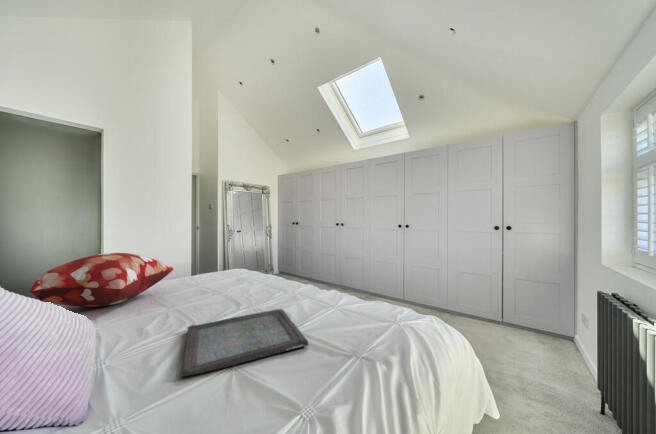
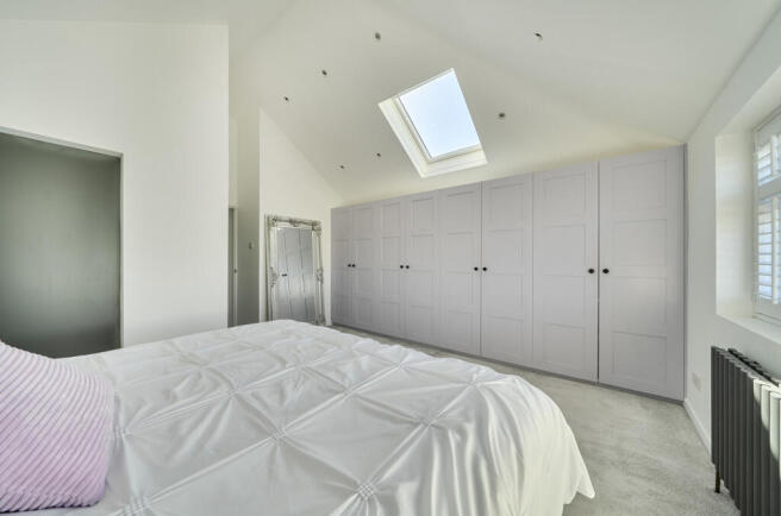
- decorative pillow (112, 278)
- serving tray (244, 334)
